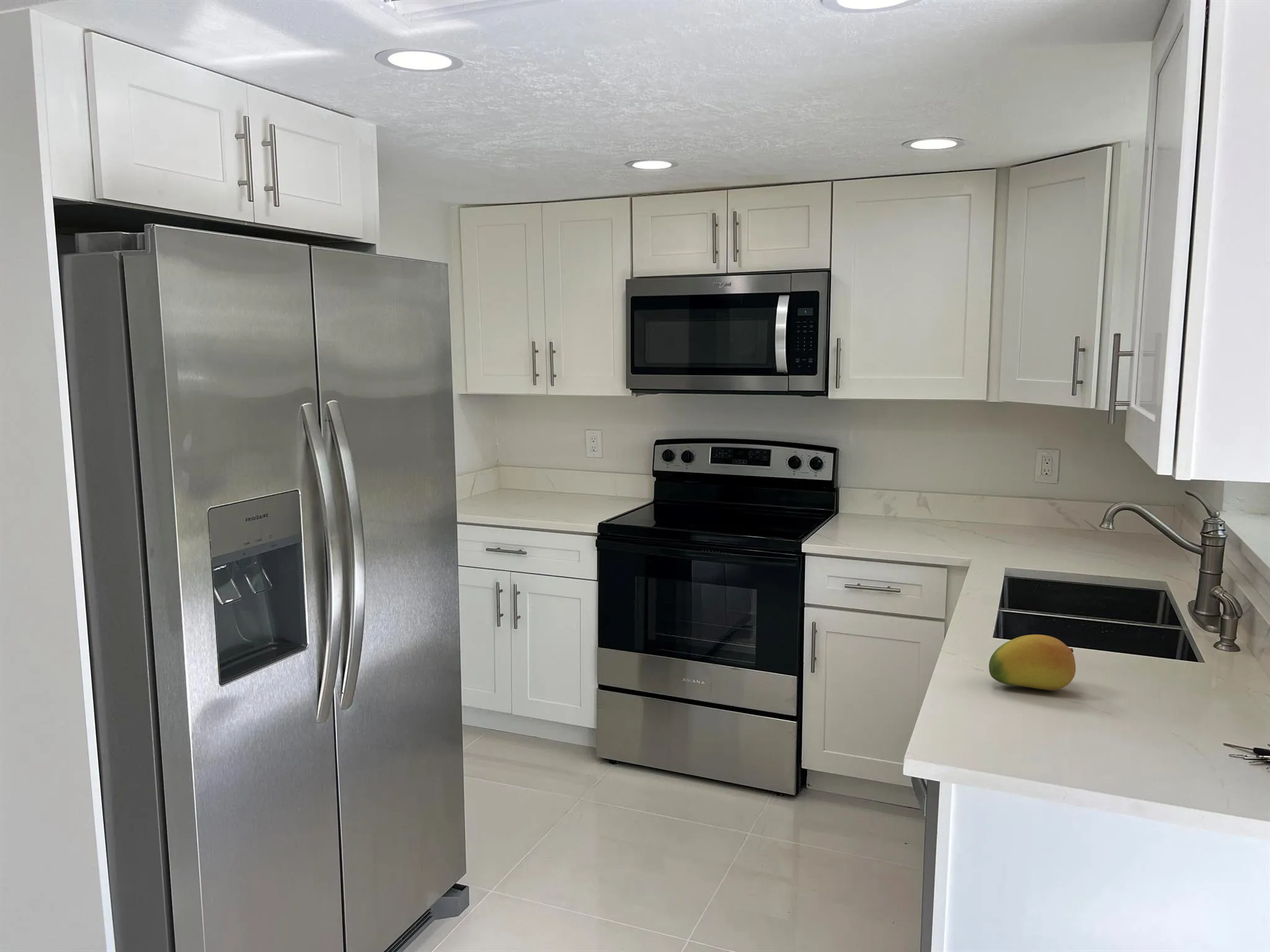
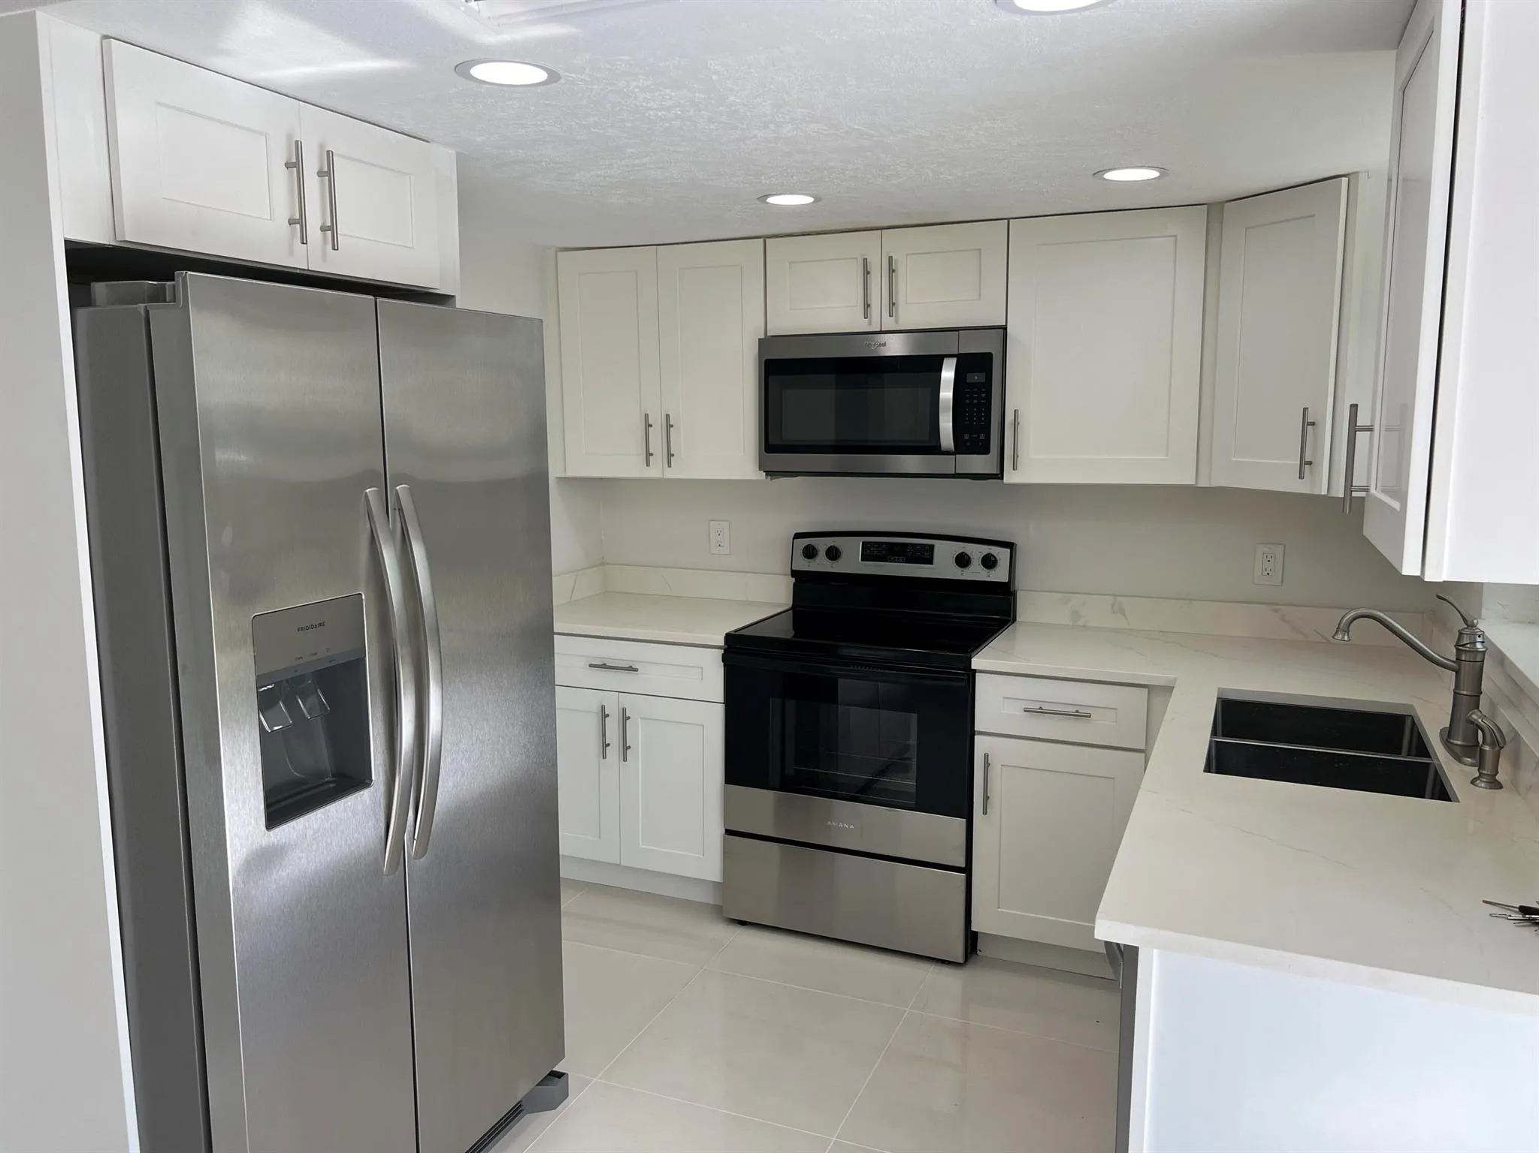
- fruit (1031, 661)
